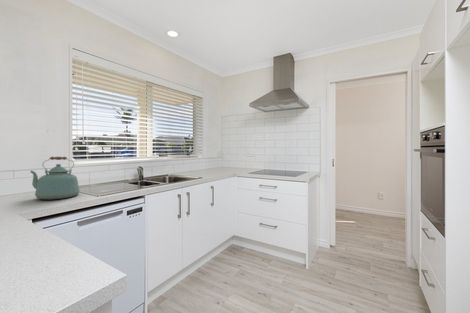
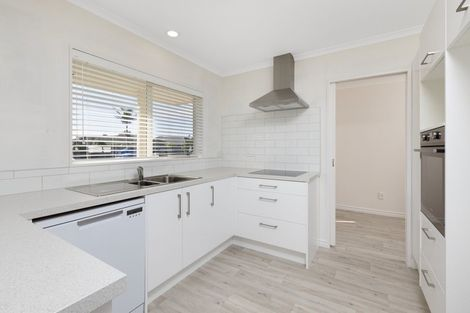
- kettle (54, 176)
